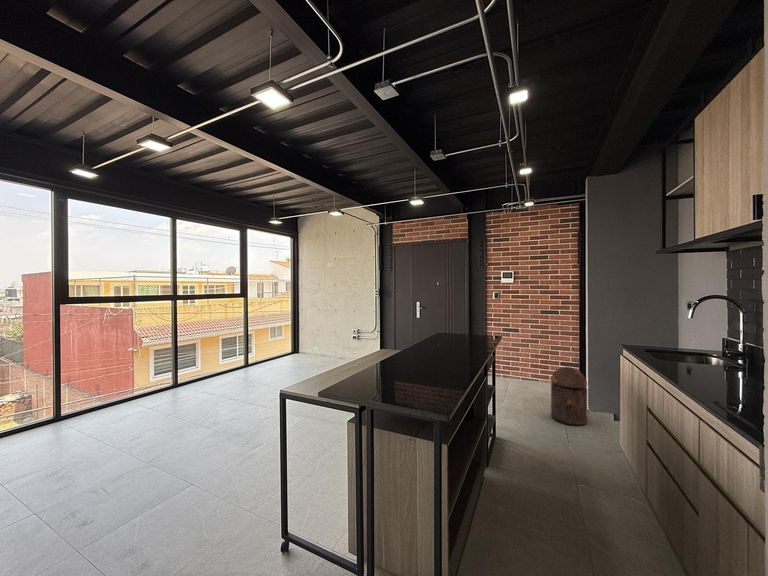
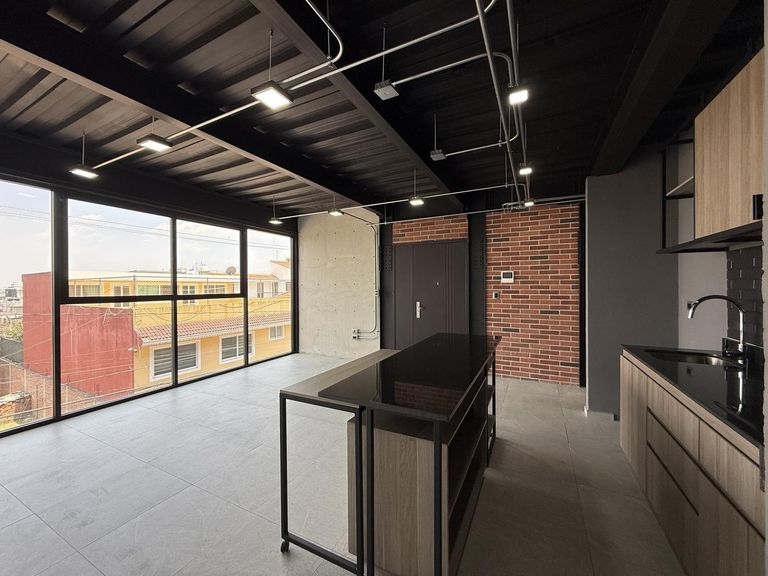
- trash can (568, 393)
